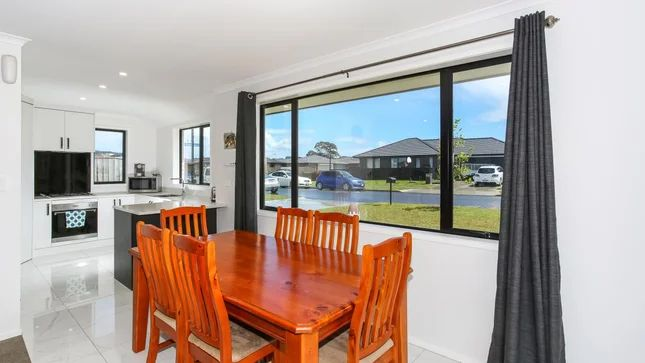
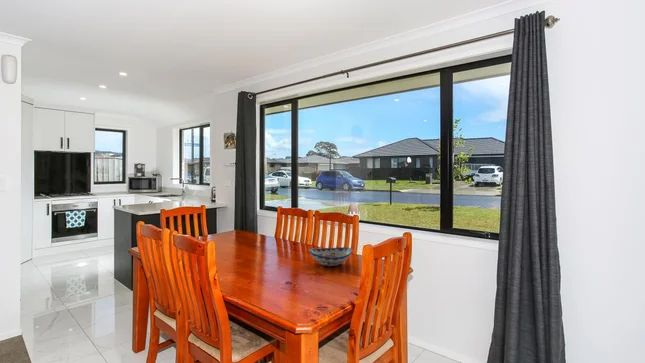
+ decorative bowl (330, 257)
